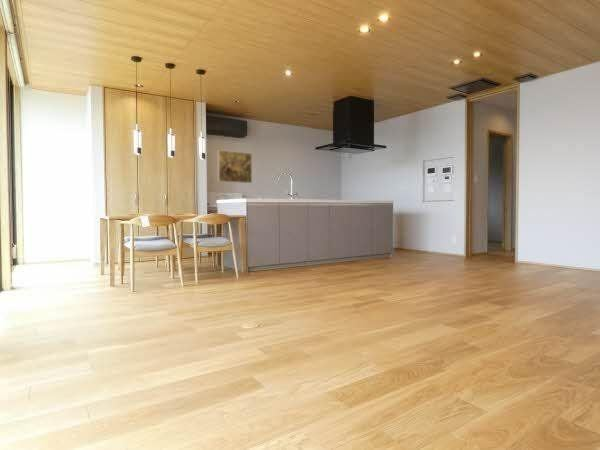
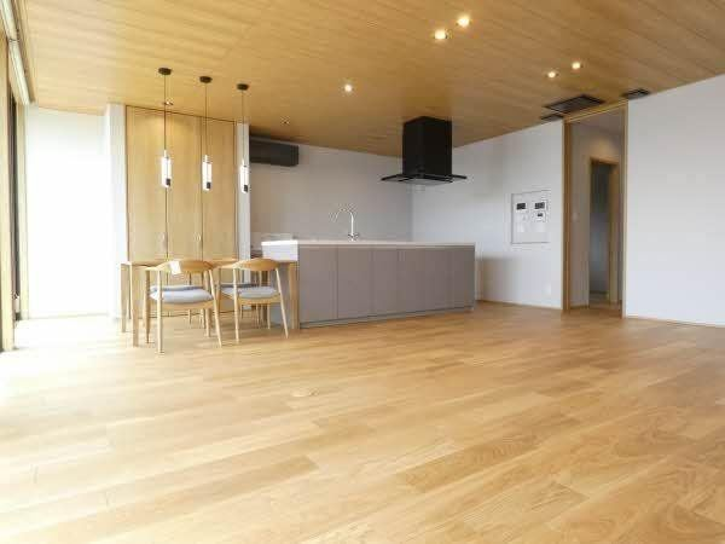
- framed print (235, 167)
